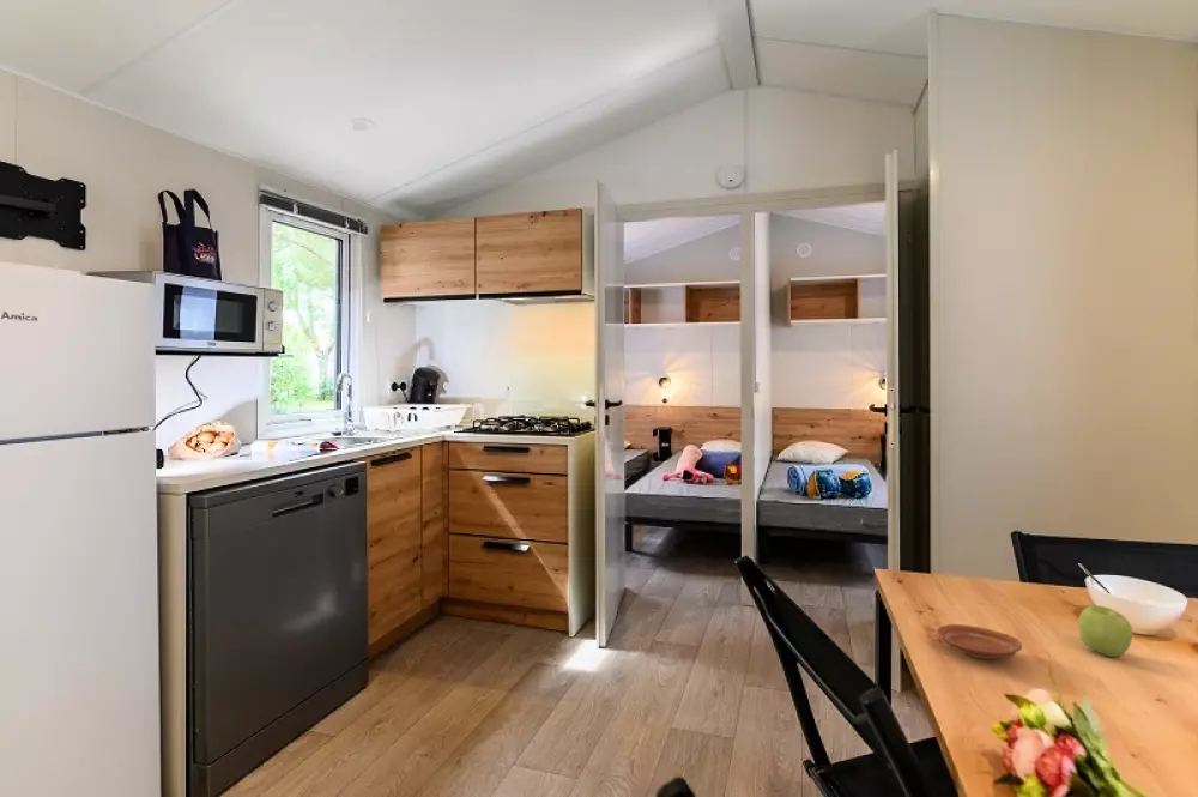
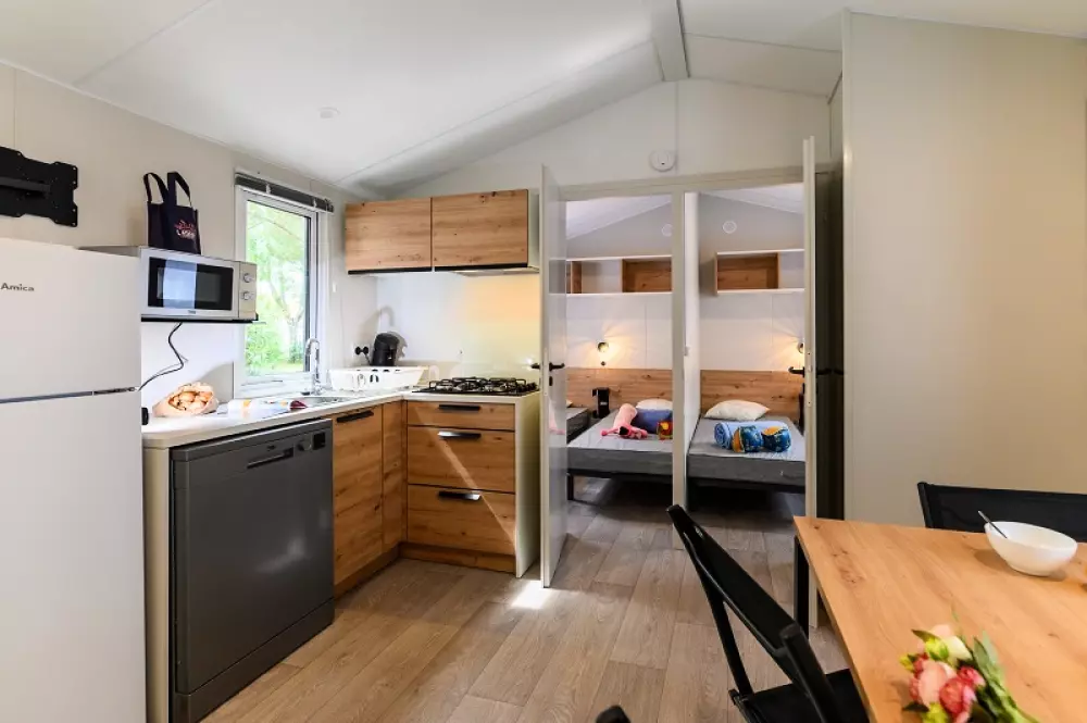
- apple (1103, 630)
- plate (978, 645)
